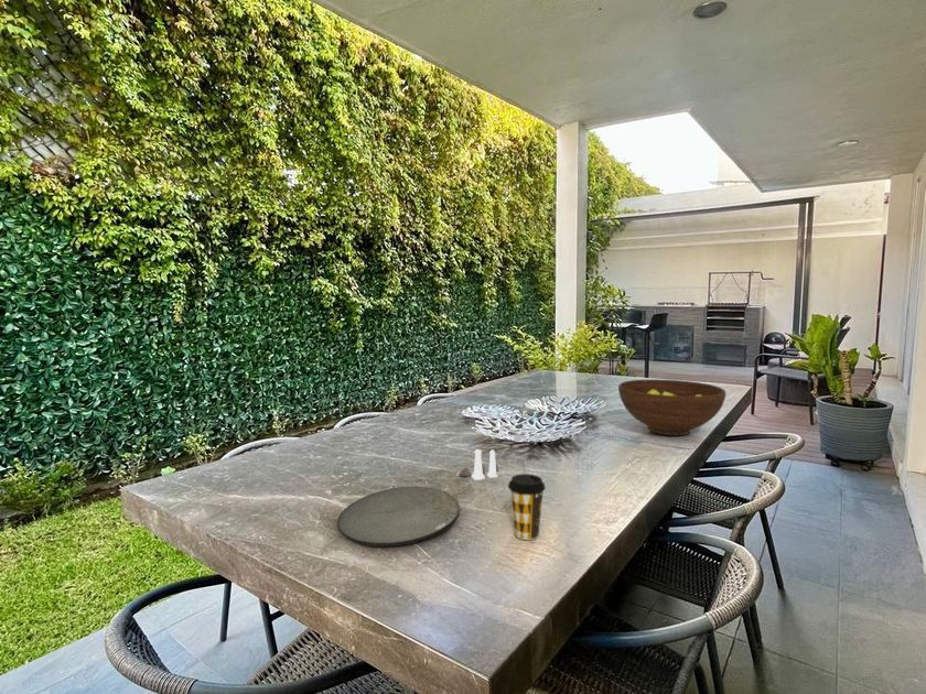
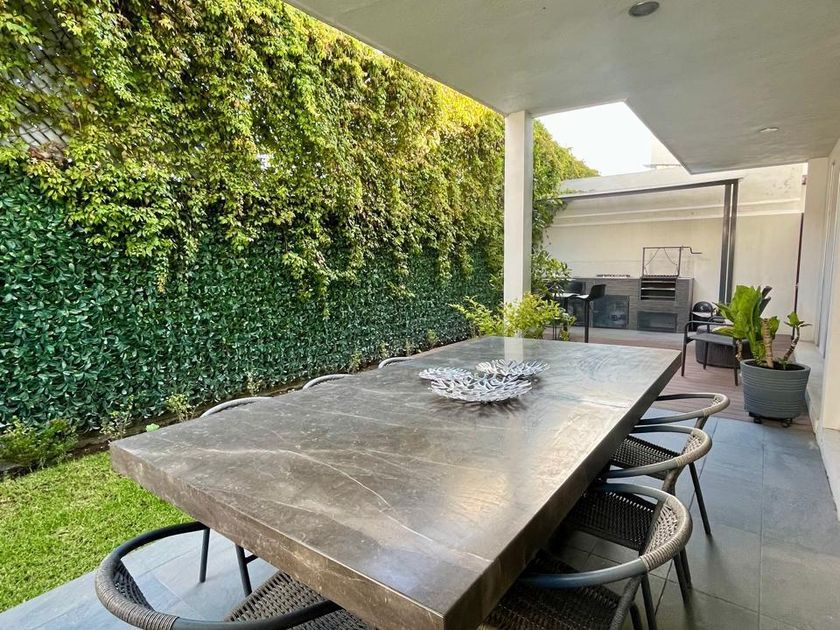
- salt and pepper shaker set (481, 460)
- fruit bowl (669, 409)
- plate (399, 512)
- coffee cup (526, 507)
